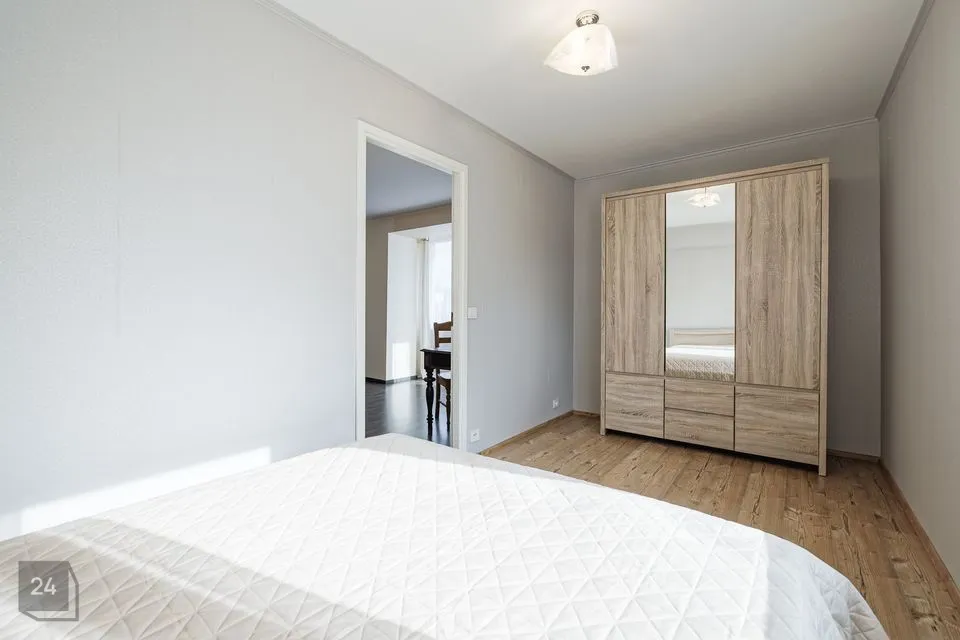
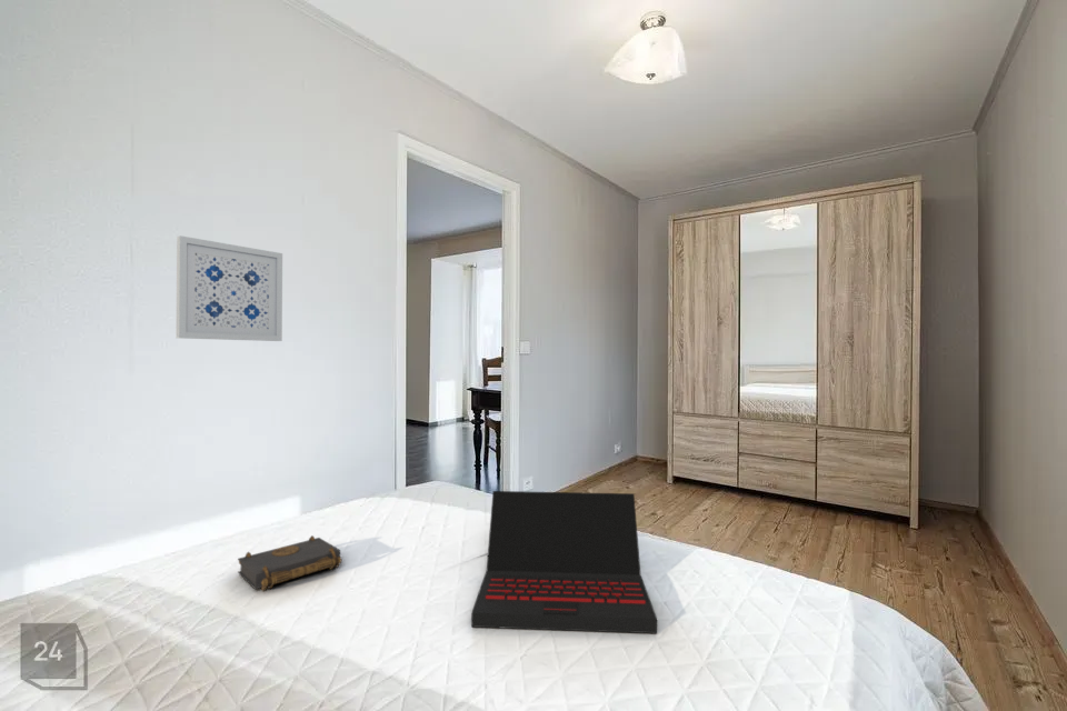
+ wall art (232, 292)
+ laptop (562, 550)
+ book (290, 560)
